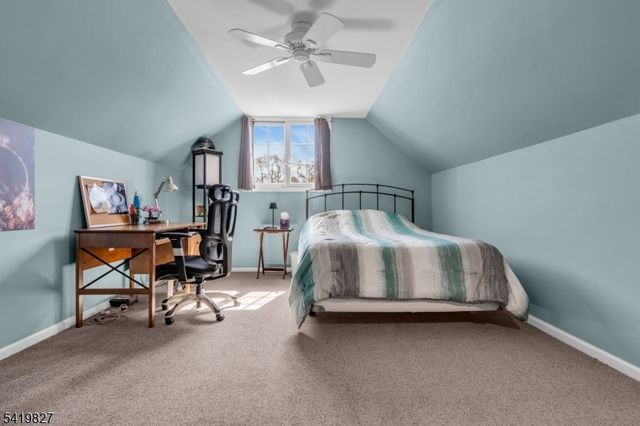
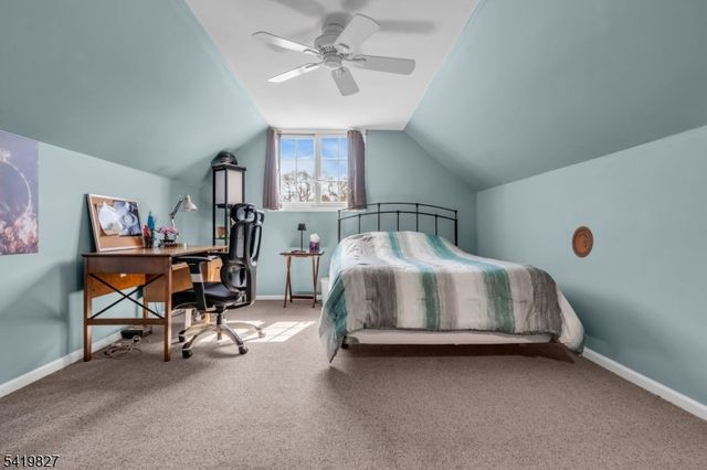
+ decorative plate (582, 242)
